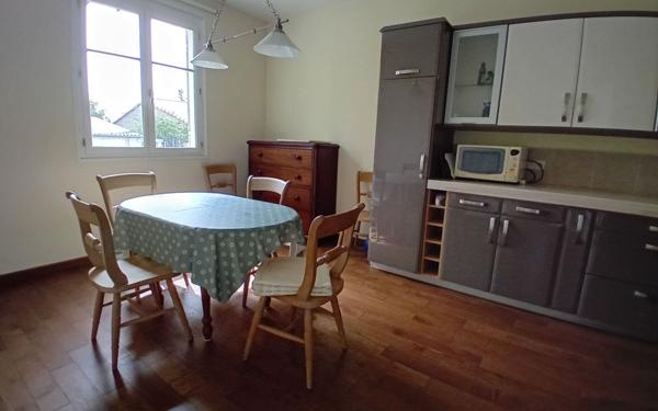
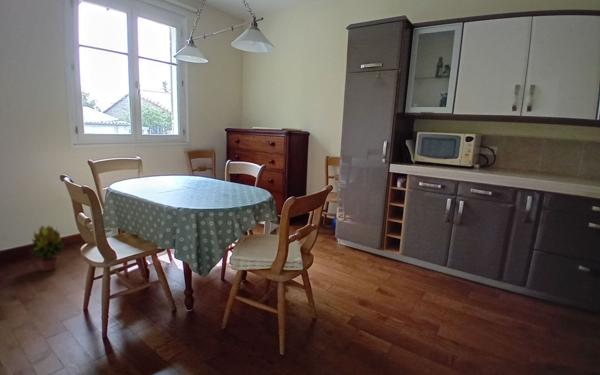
+ potted plant (46, 247)
